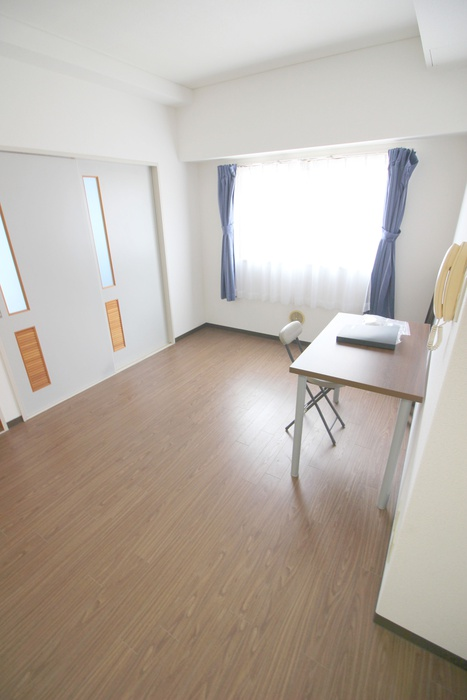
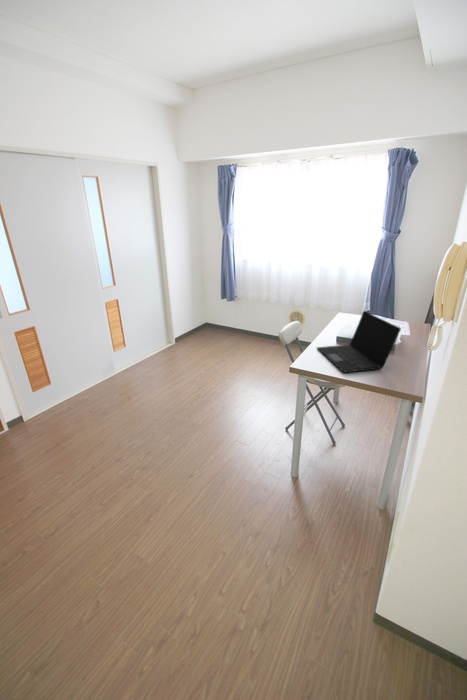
+ laptop (355, 339)
